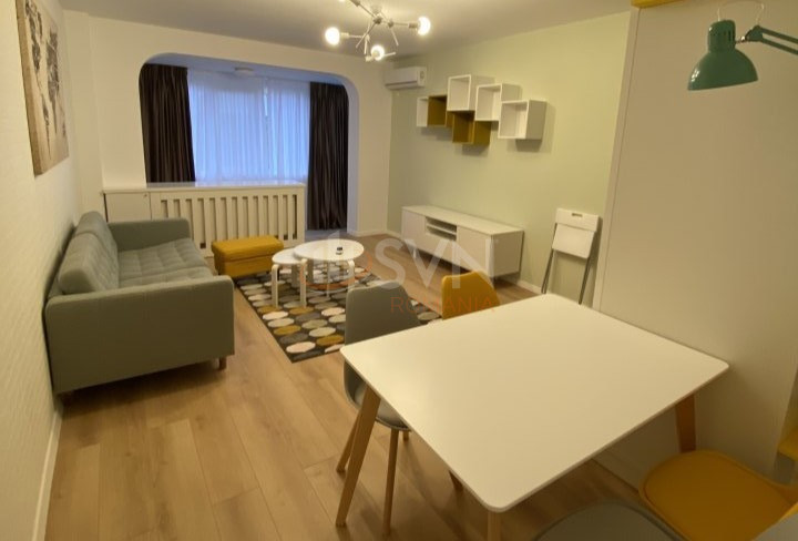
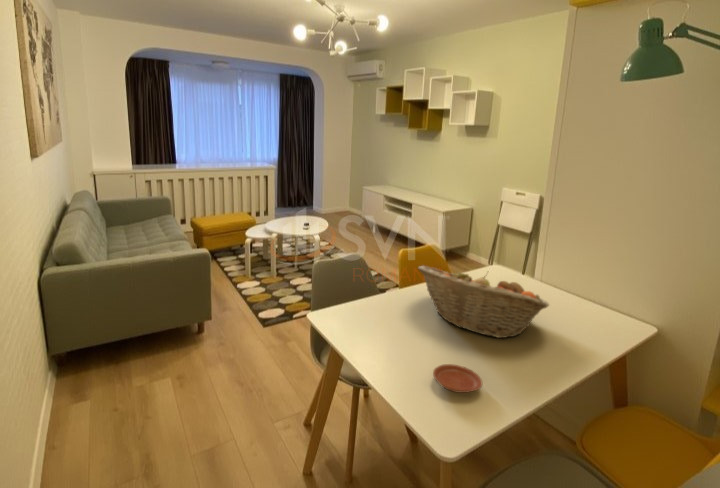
+ fruit basket (478, 294)
+ plate (457, 380)
